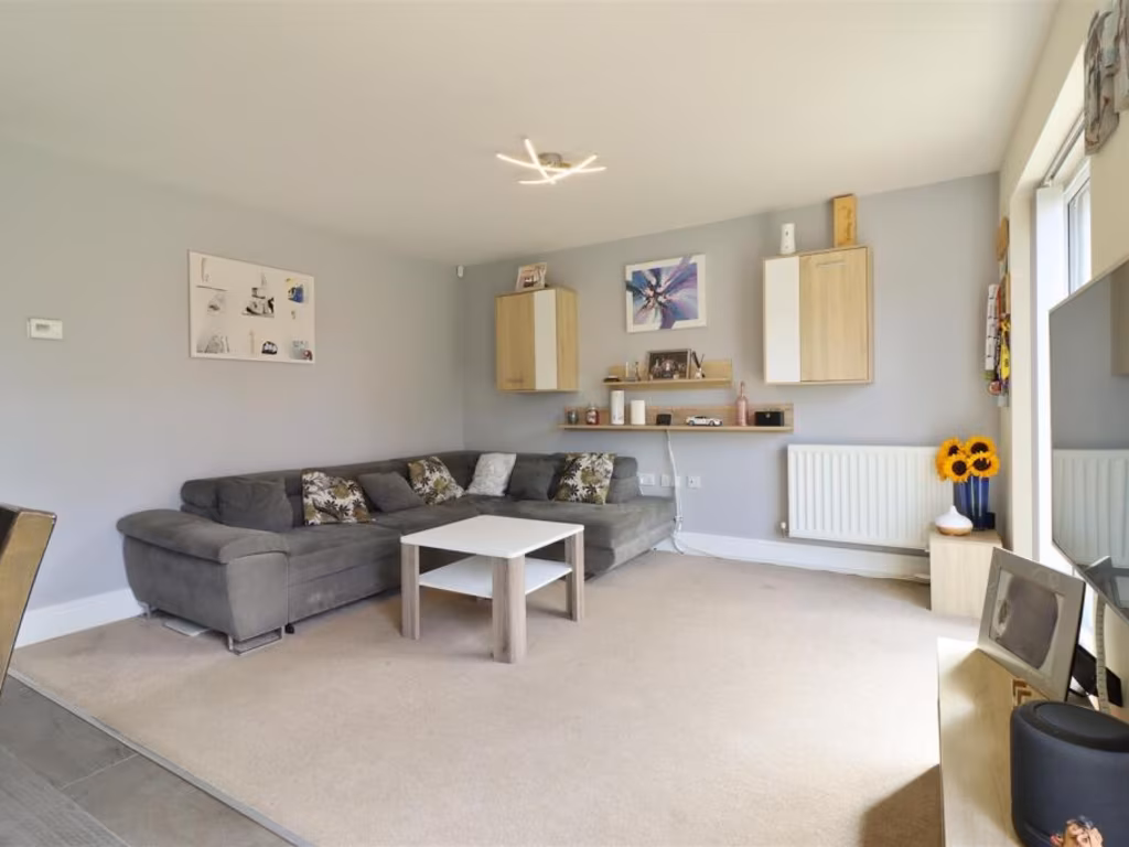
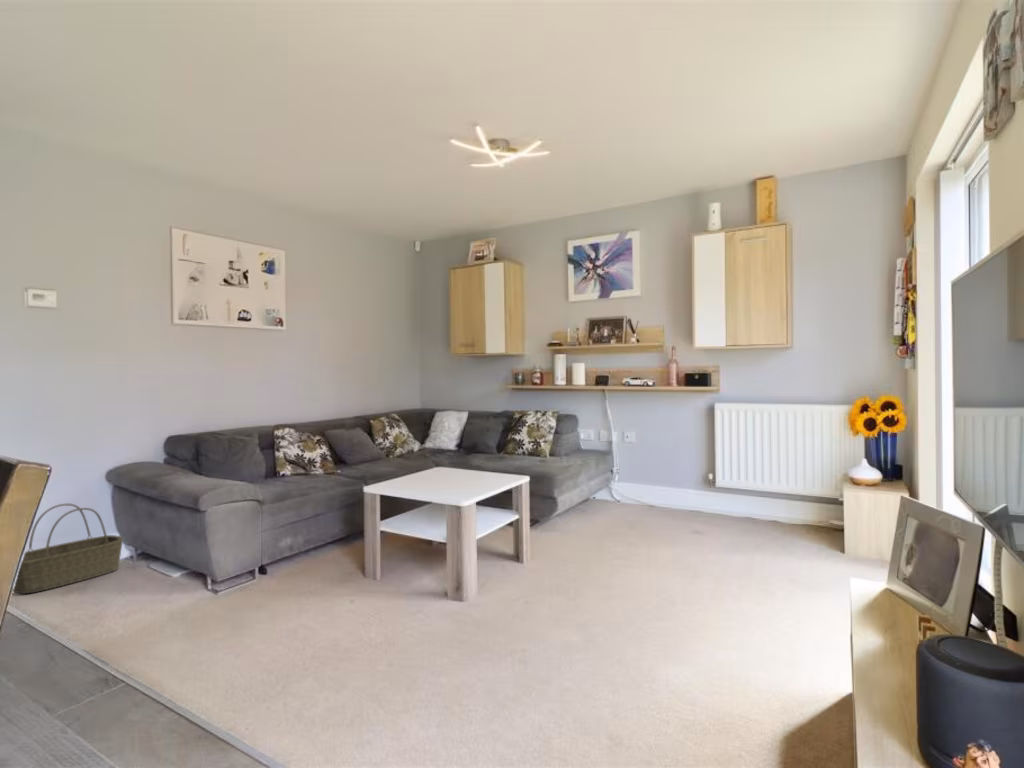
+ basket (67, 543)
